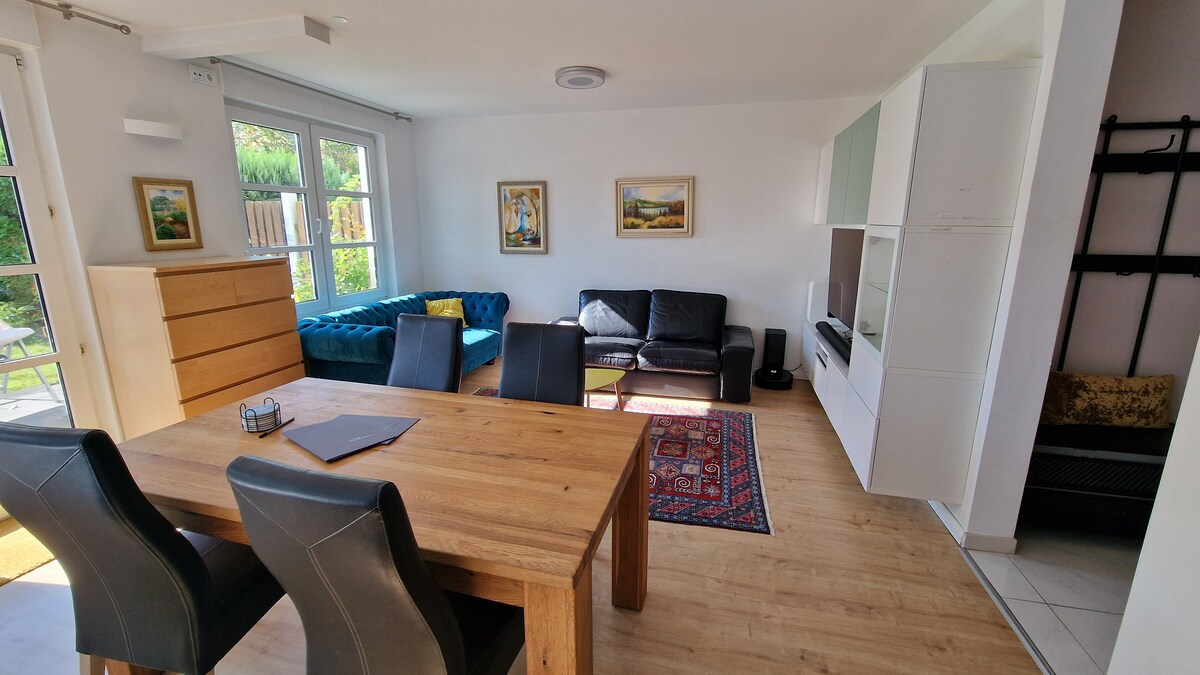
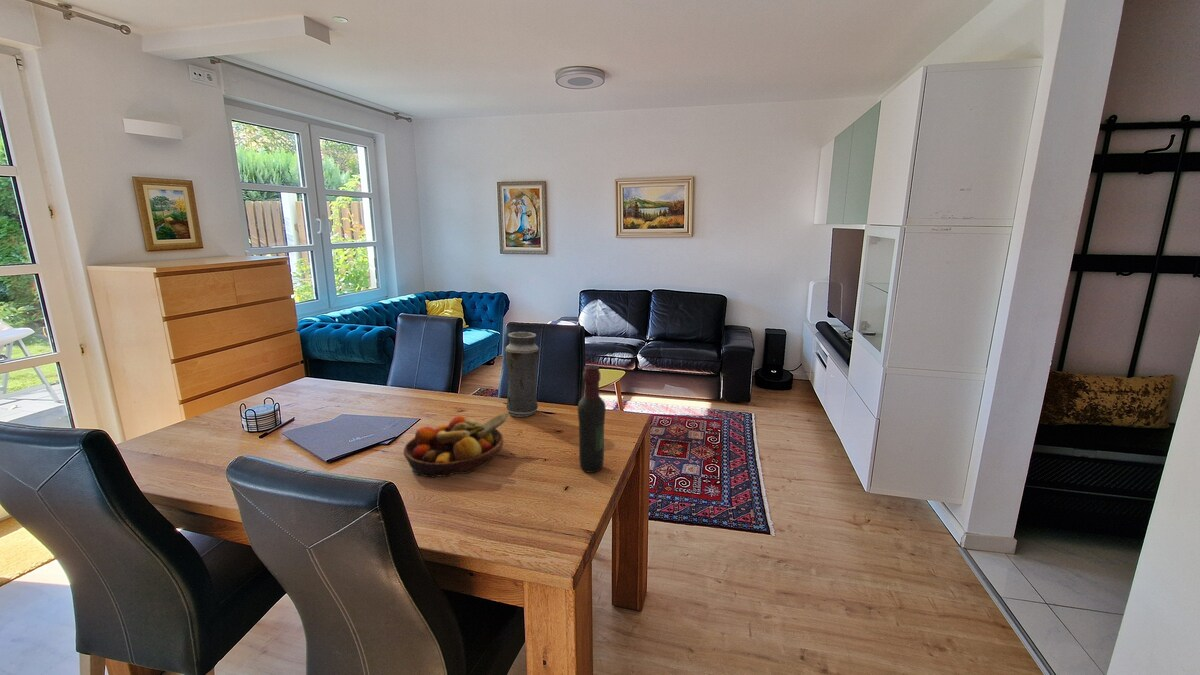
+ fruit bowl (455, 438)
+ wine bottle (591, 418)
+ vase (522, 373)
